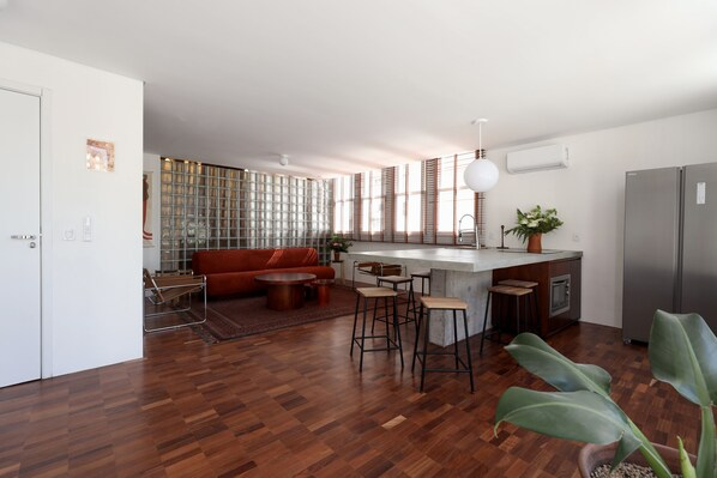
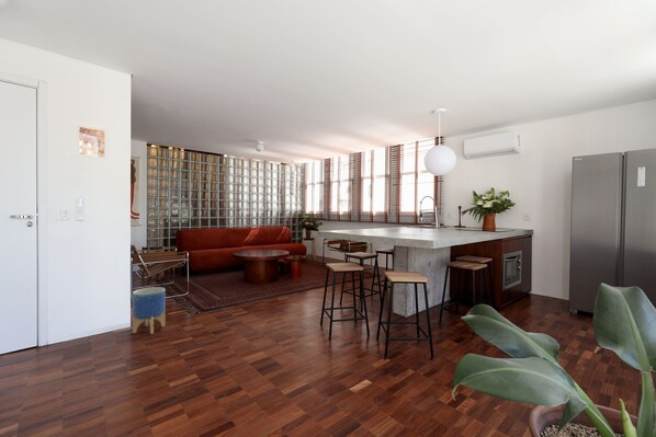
+ planter (149, 310)
